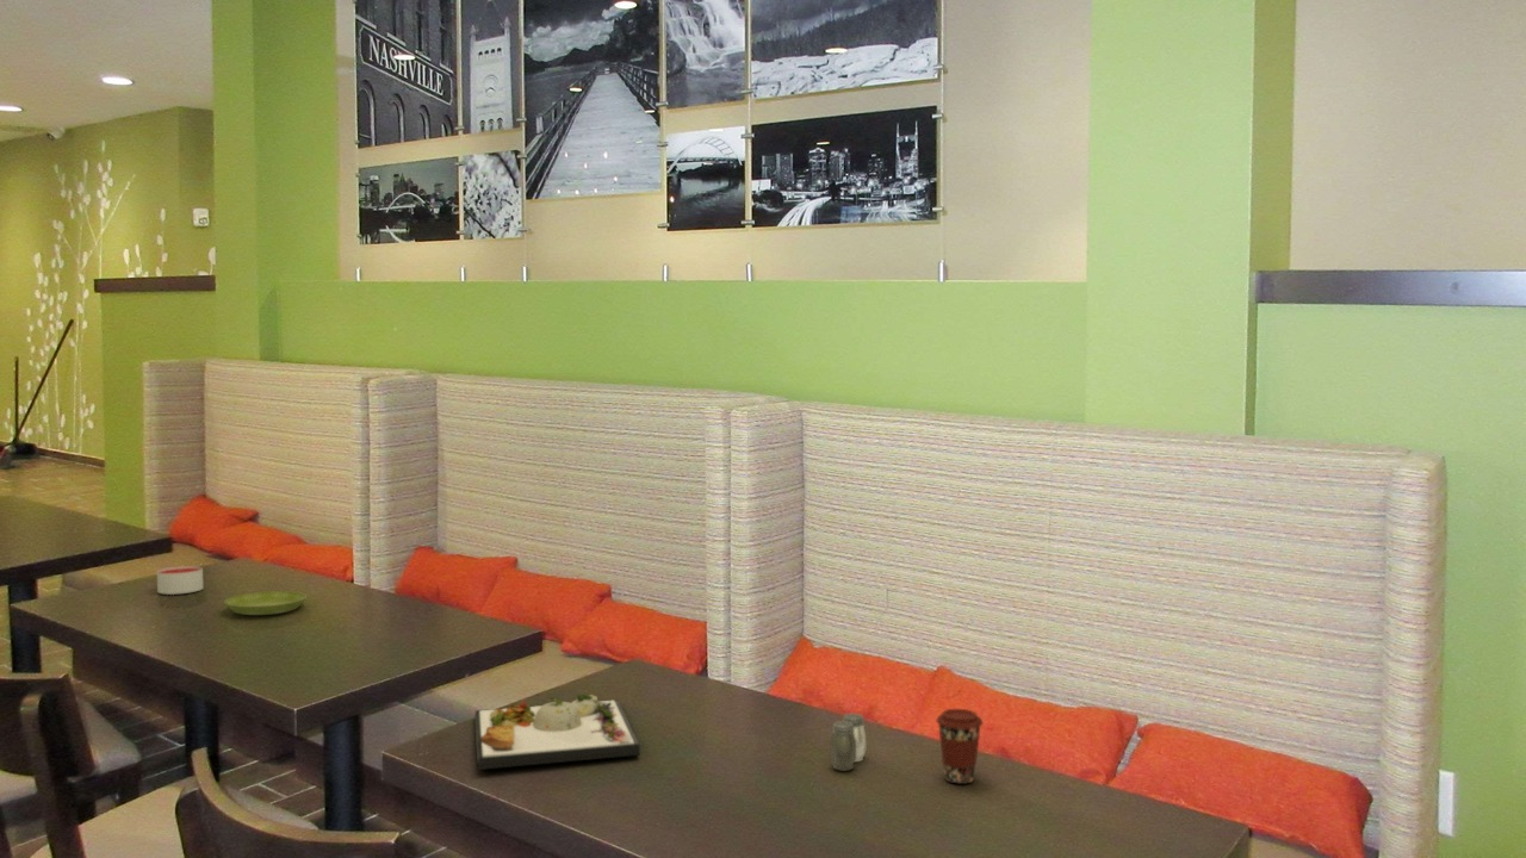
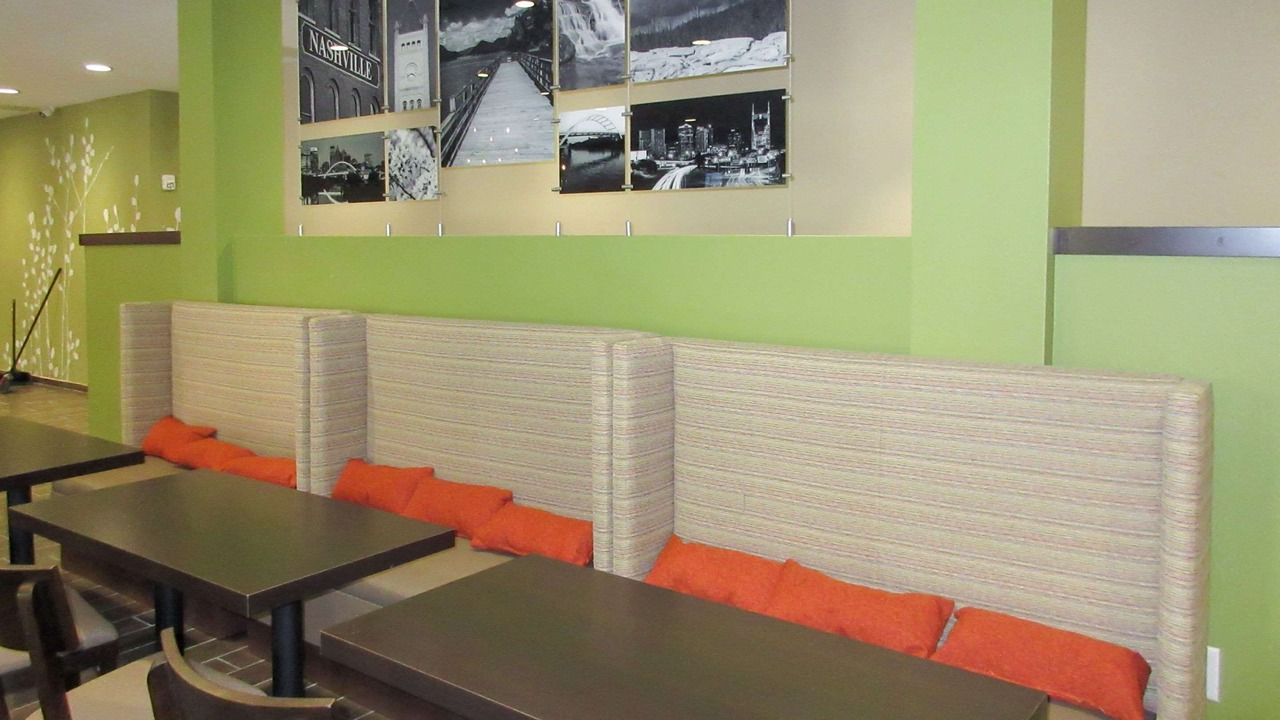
- coffee cup (959, 746)
- saucer (266, 603)
- candle (180, 579)
- dinner plate (553, 720)
- salt and pepper shaker (848, 740)
